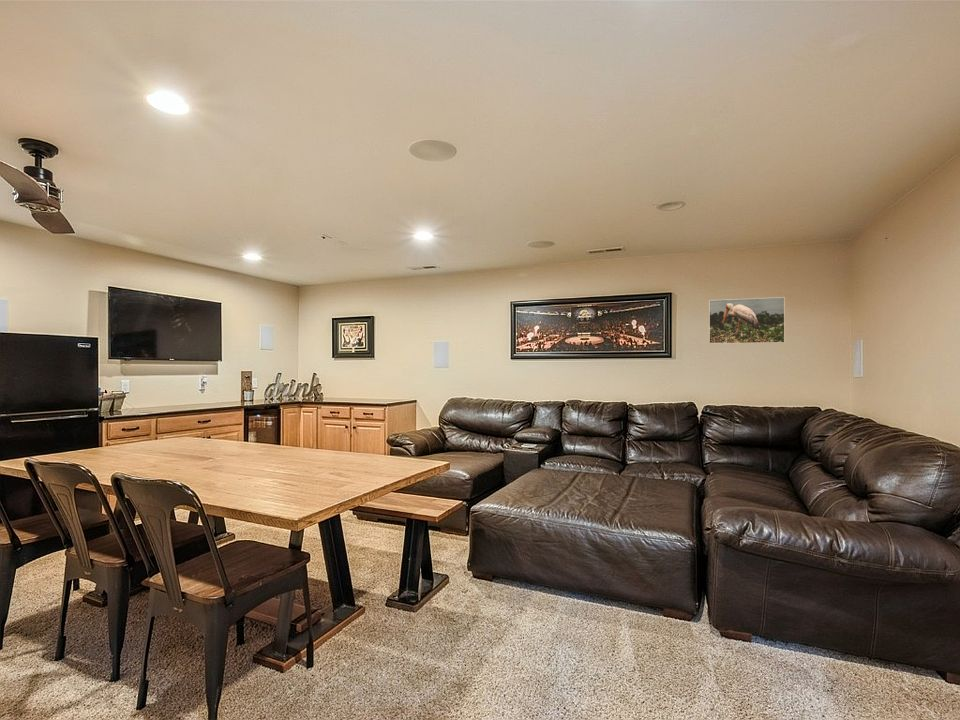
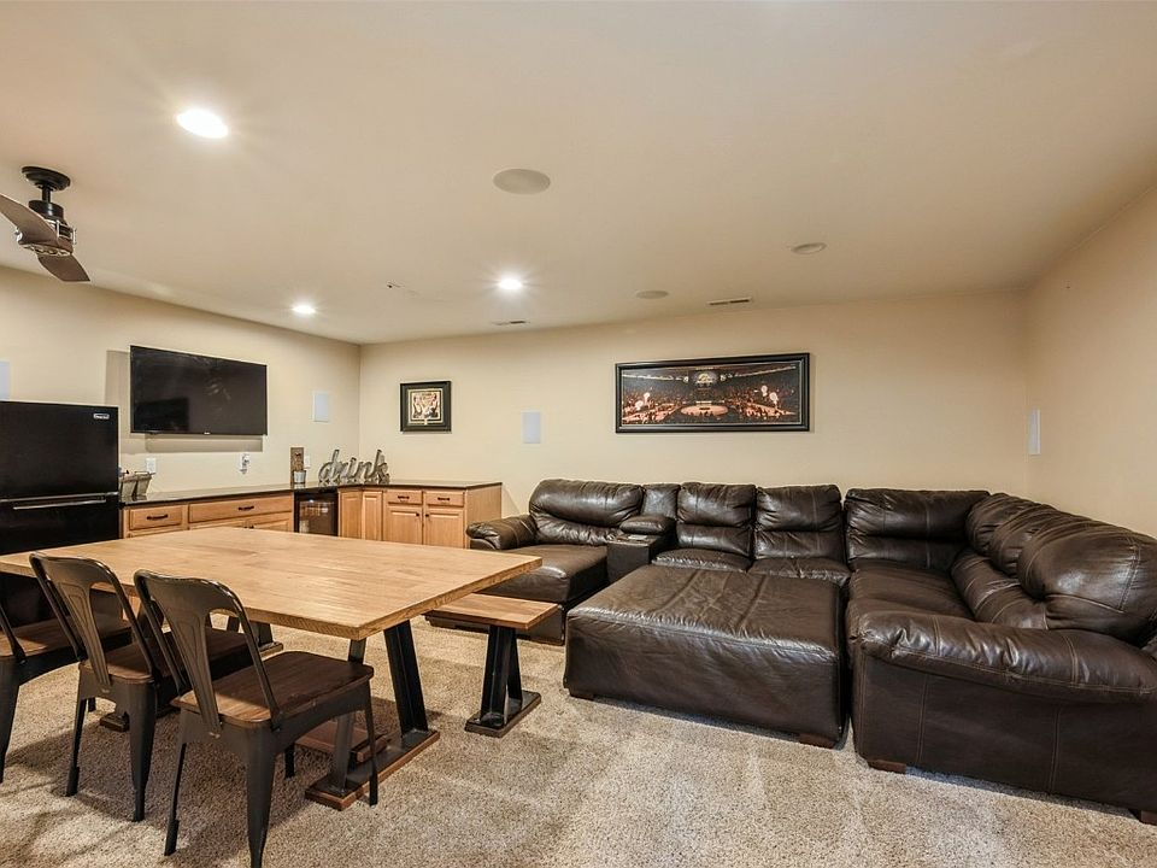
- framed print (745, 321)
